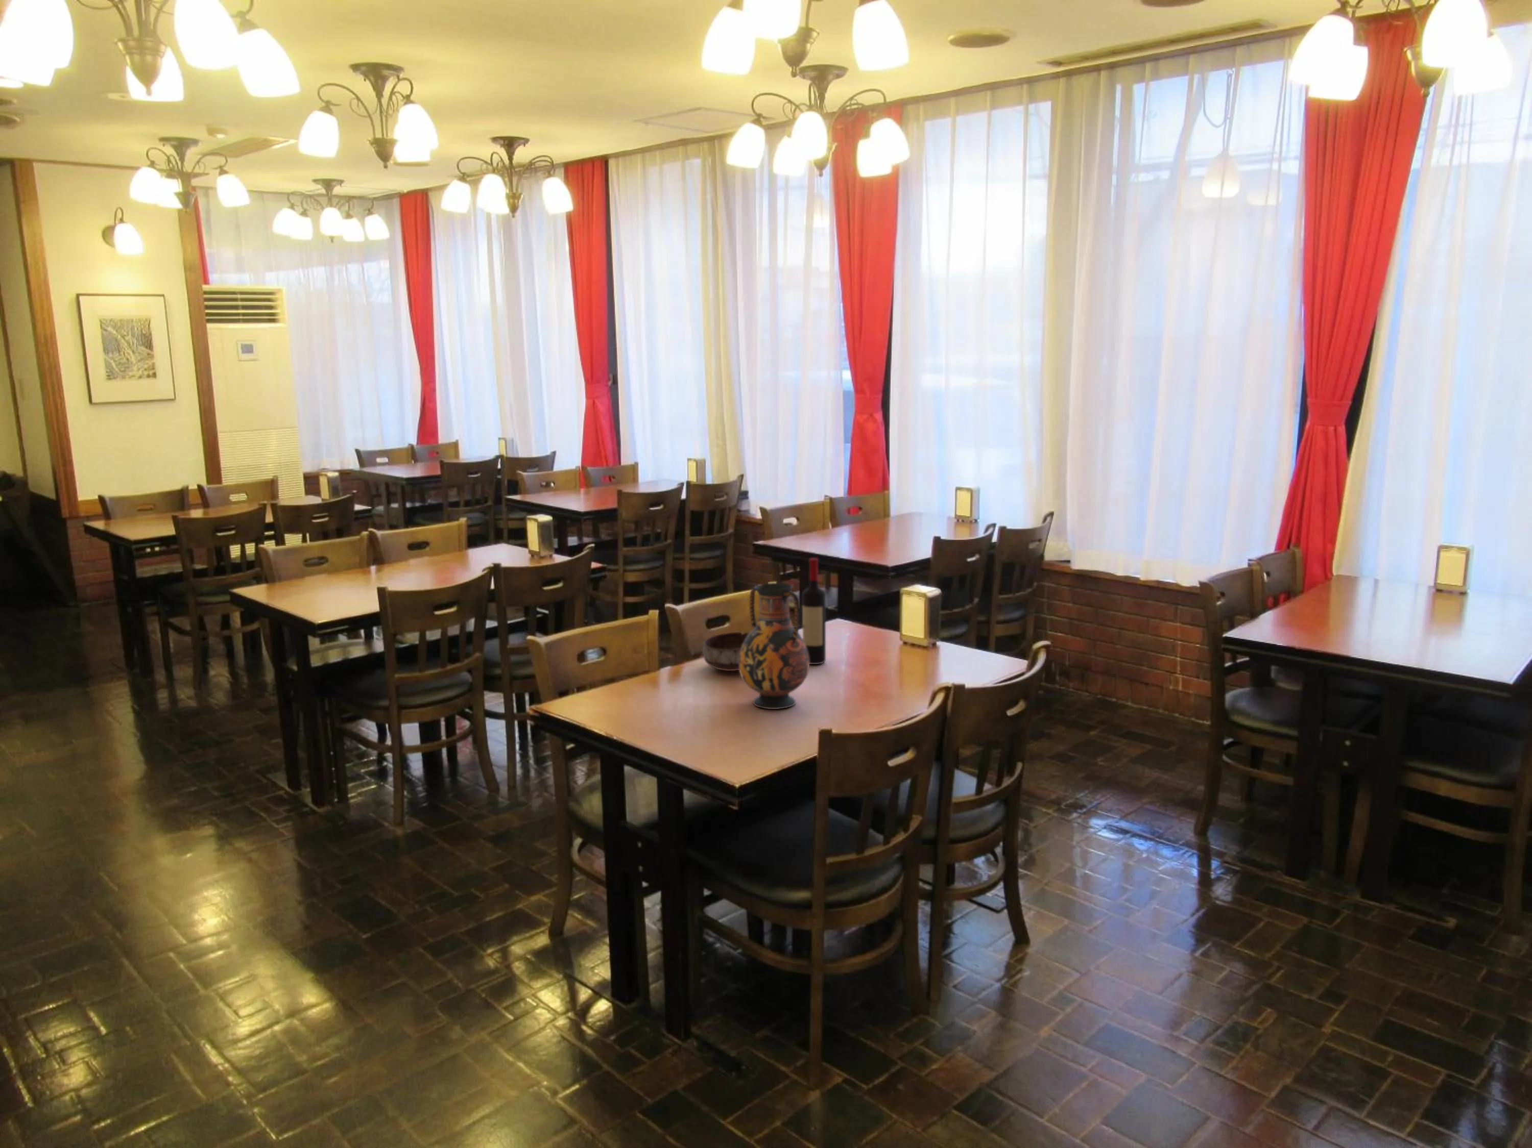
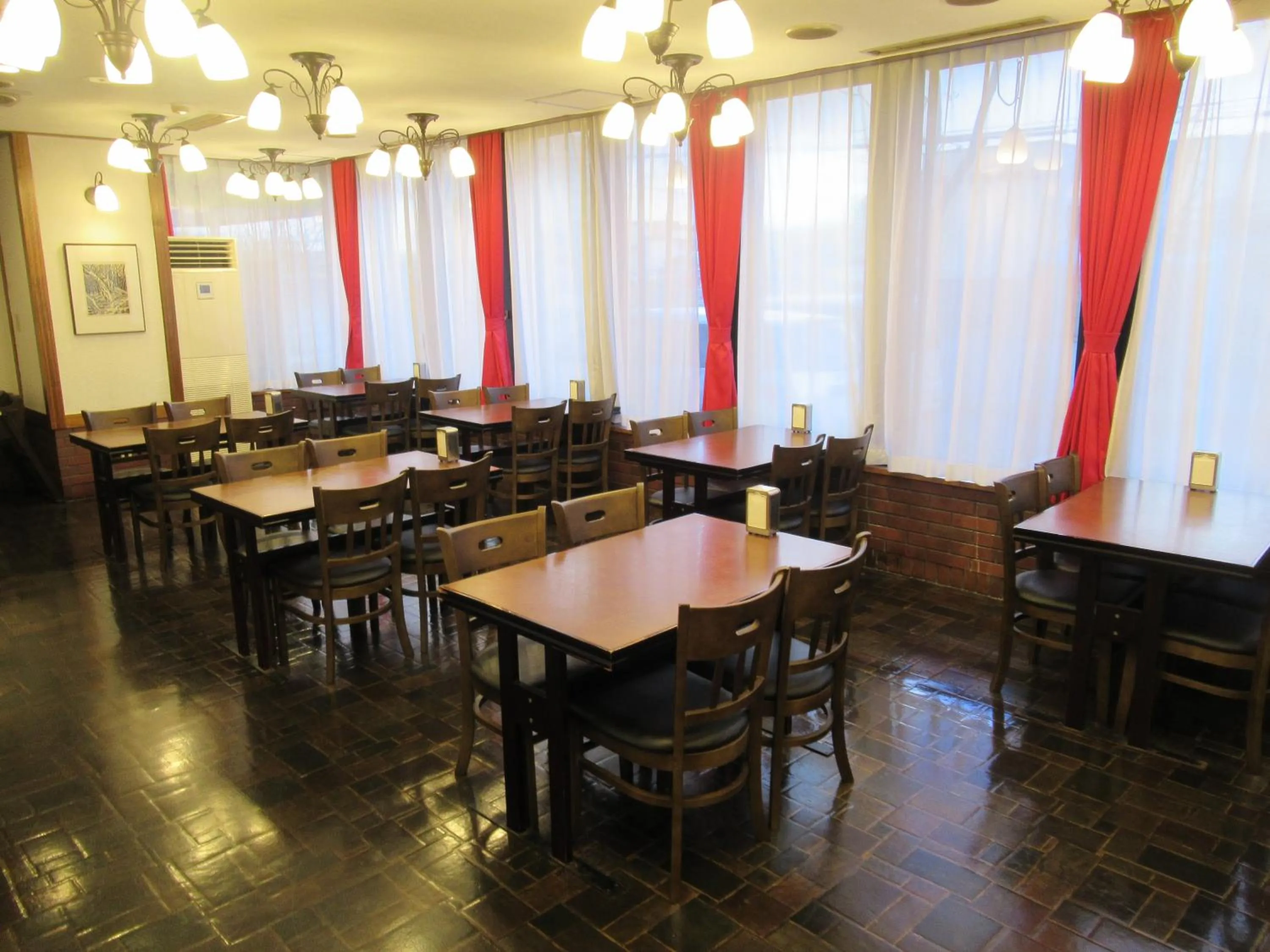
- bowl (732, 652)
- wine bottle (813, 610)
- vase (773, 645)
